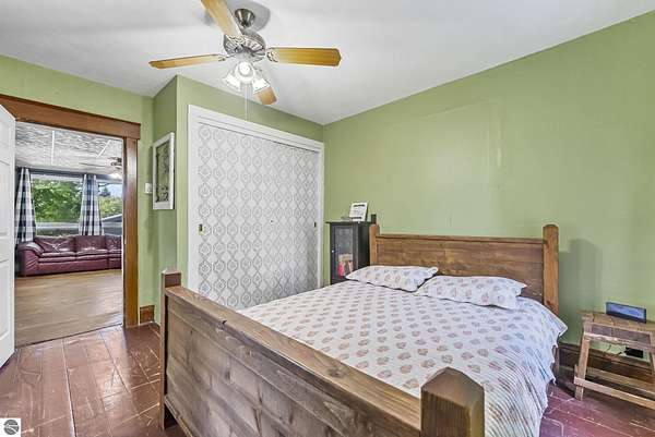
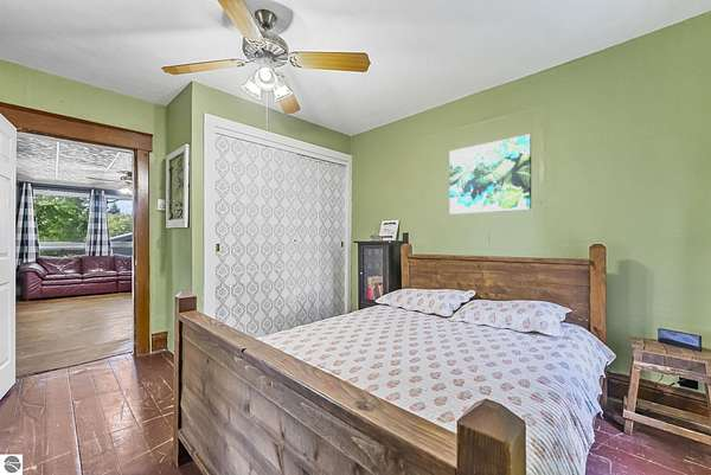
+ wall art (487, 178)
